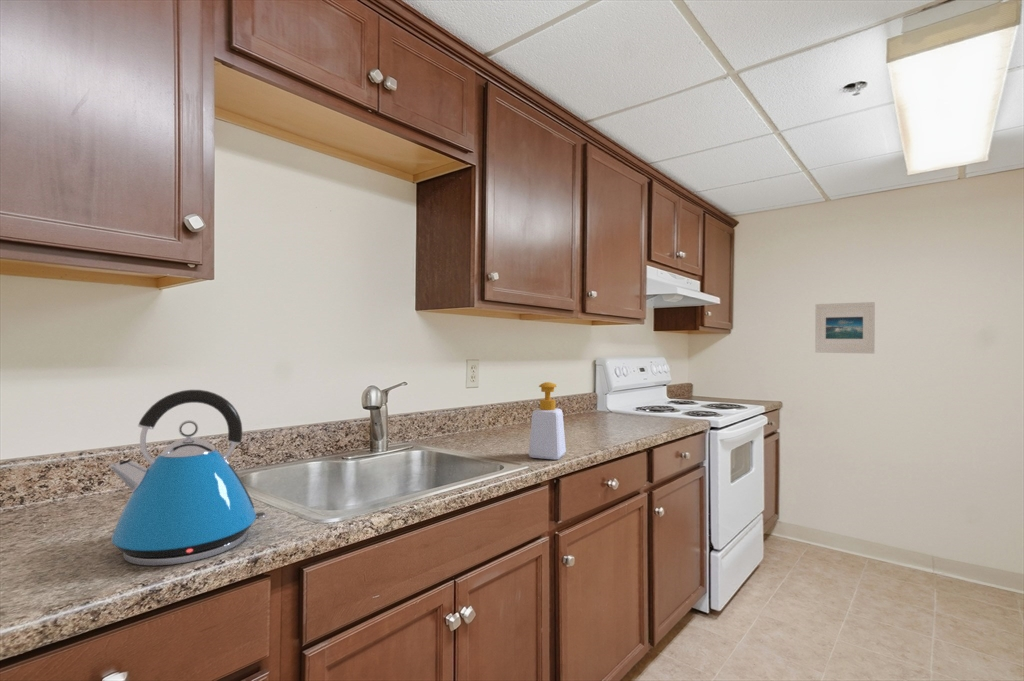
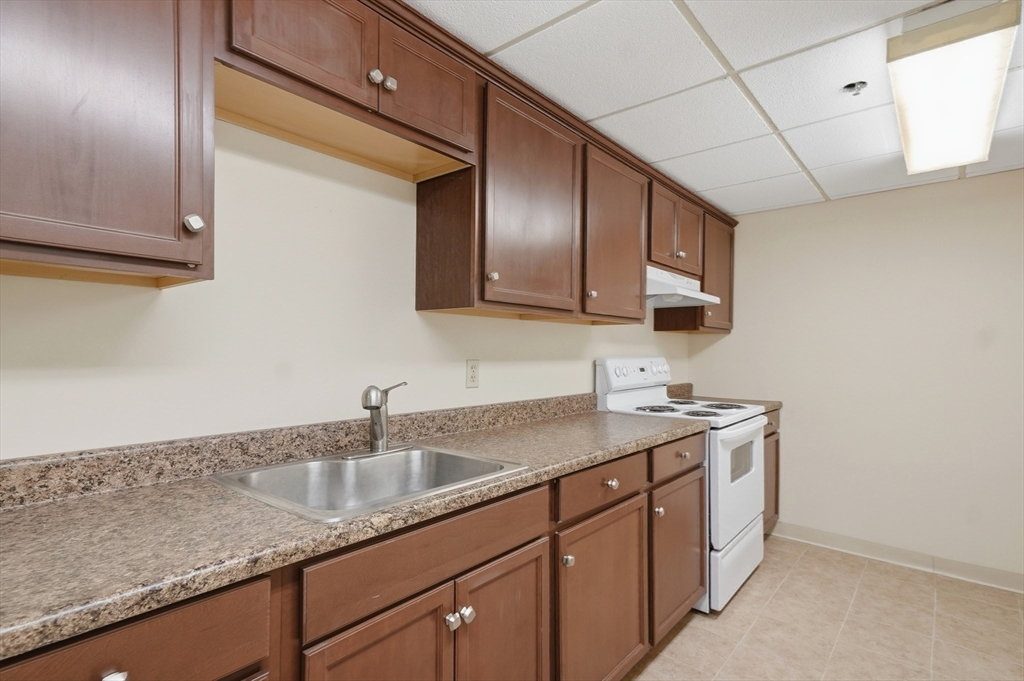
- soap bottle (549, 418)
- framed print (844, 328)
- kettle (193, 465)
